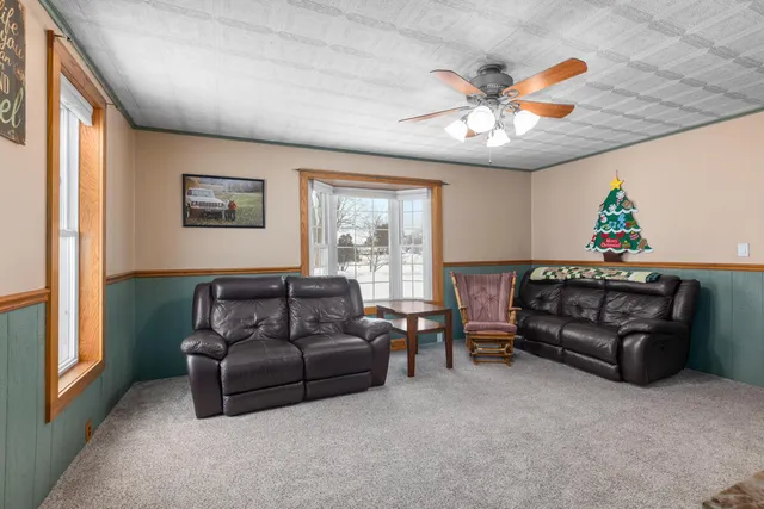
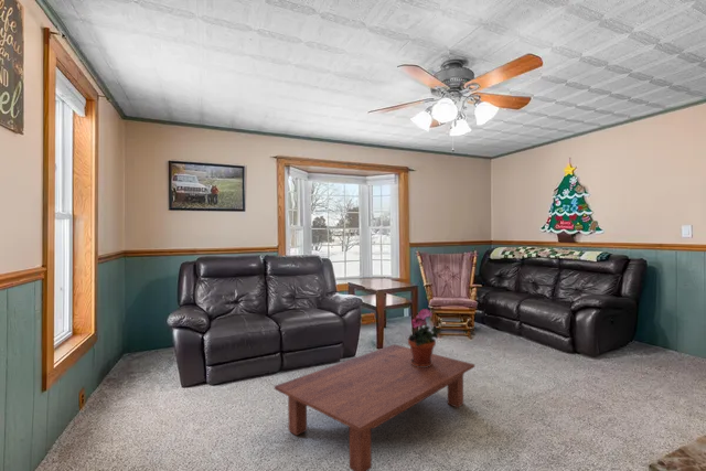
+ coffee table (382, 395)
+ potted plant (422, 335)
